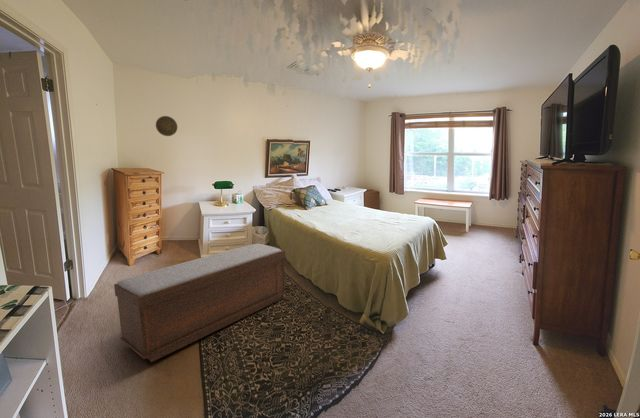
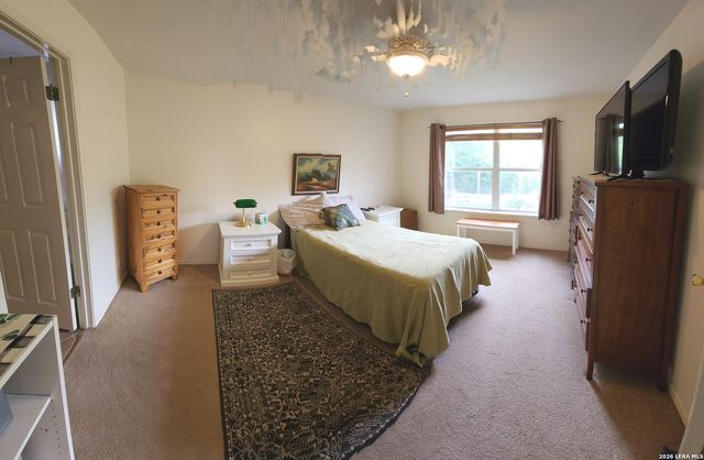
- bench (213, 289)
- decorative plate (166, 126)
